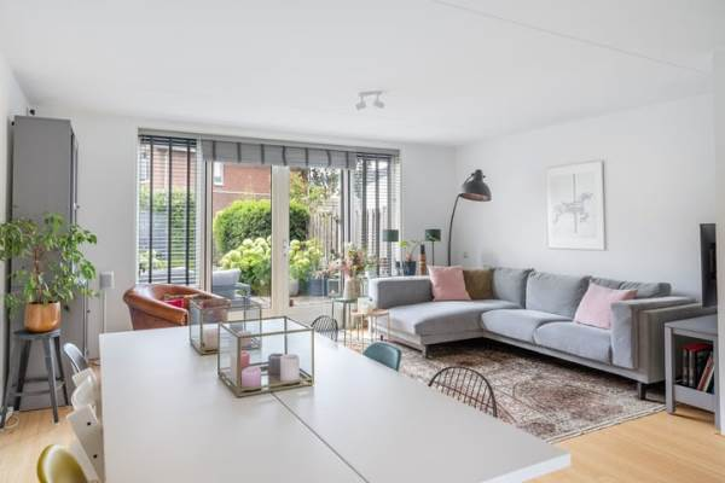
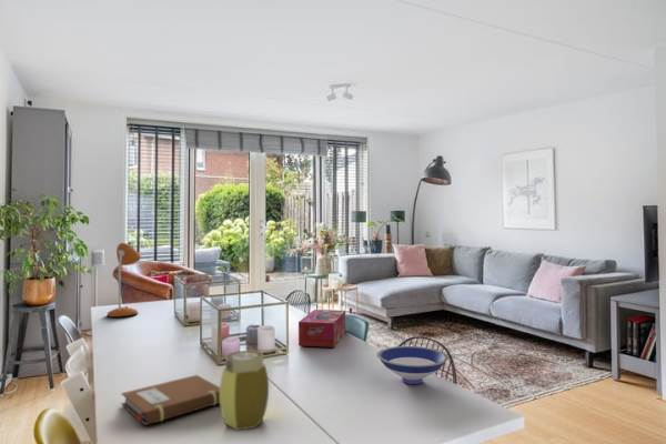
+ tissue box (323, 326)
+ desk lamp (120, 278)
+ jar (244, 389)
+ notebook (172, 397)
+ bowl (412, 367)
